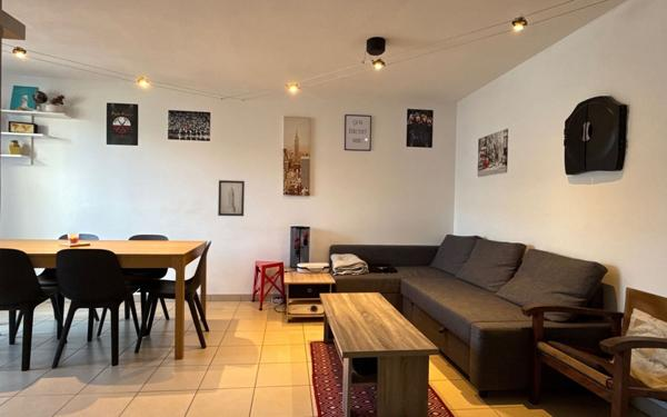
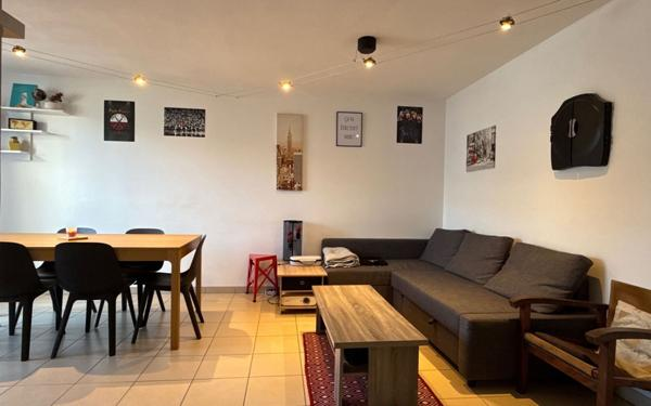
- wall art (231, 198)
